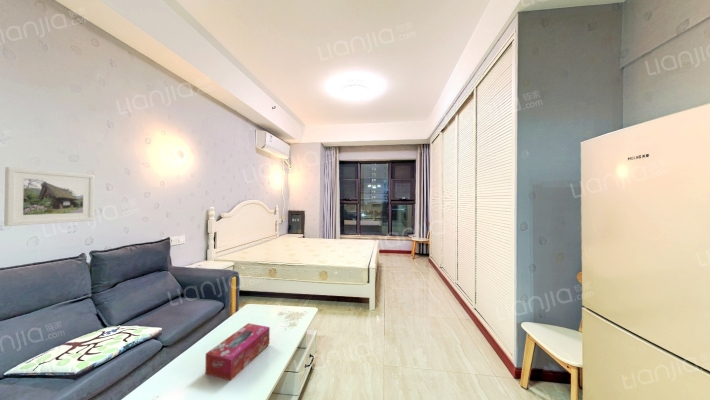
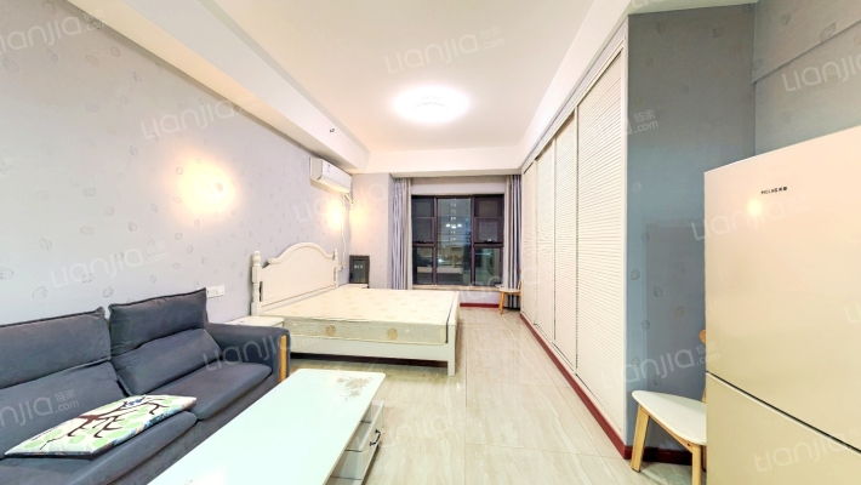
- tissue box (240, 348)
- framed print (55, 197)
